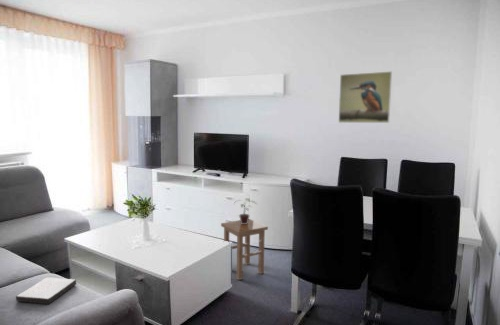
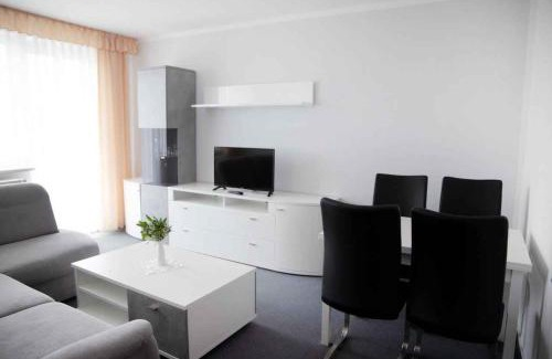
- potted plant (245, 210)
- book (47, 289)
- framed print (364, 98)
- stool (242, 248)
